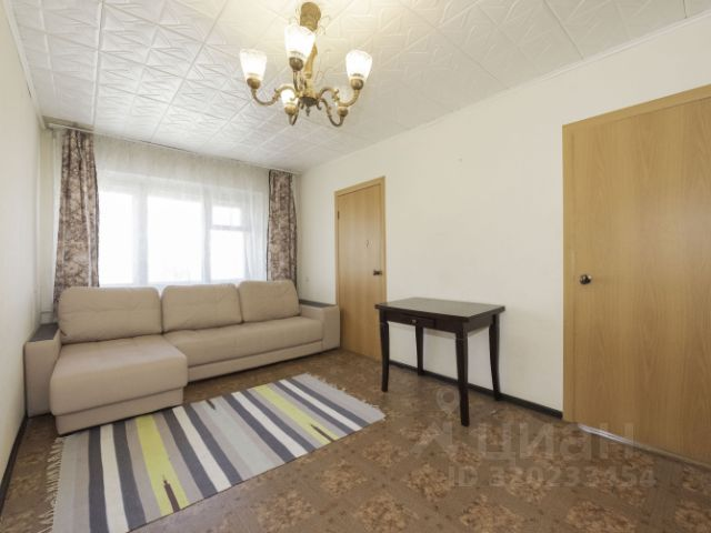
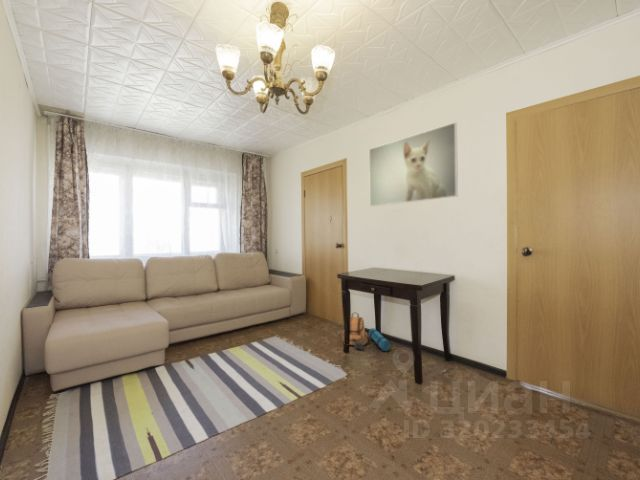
+ backpack (364, 328)
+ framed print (408, 169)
